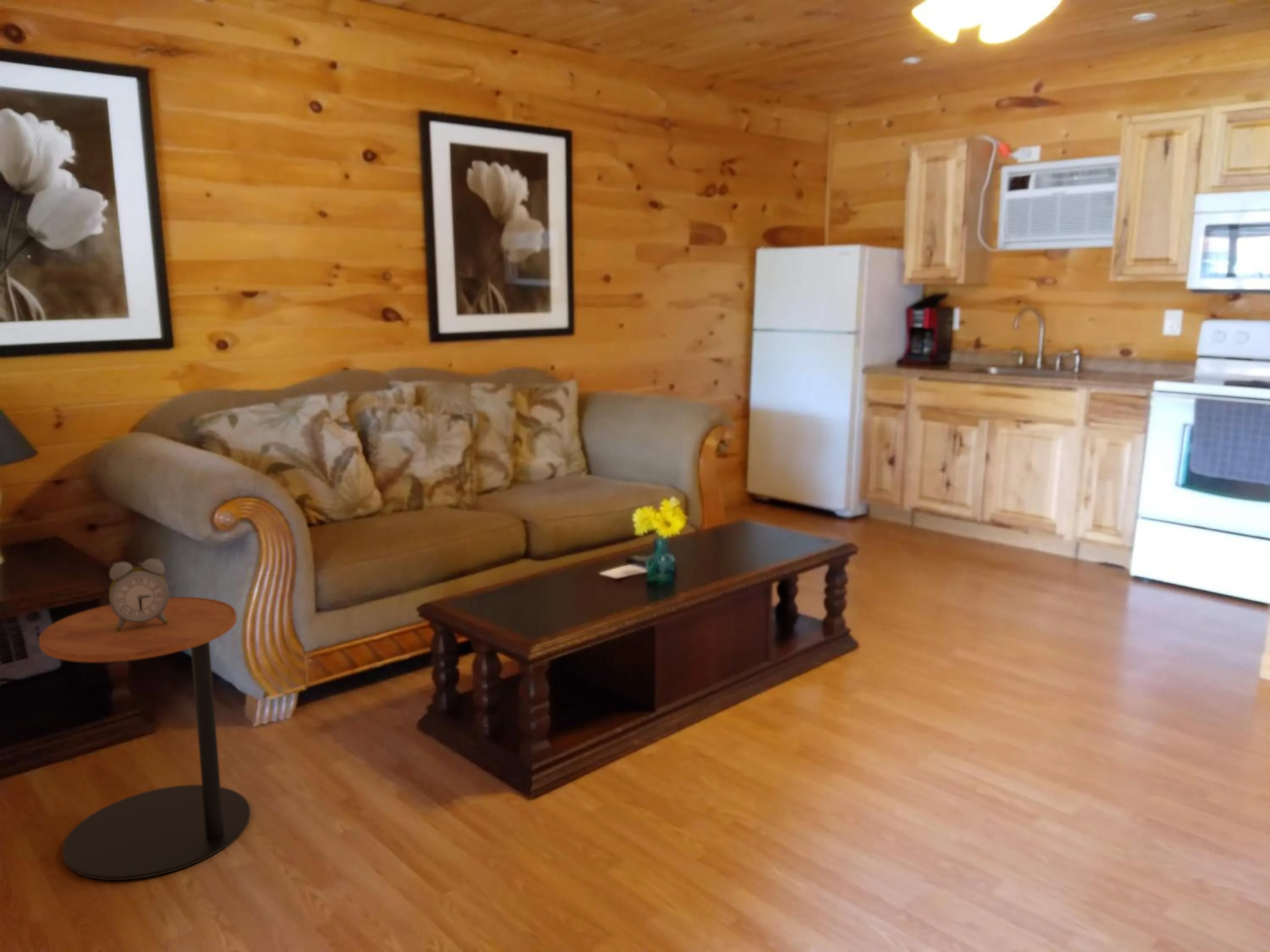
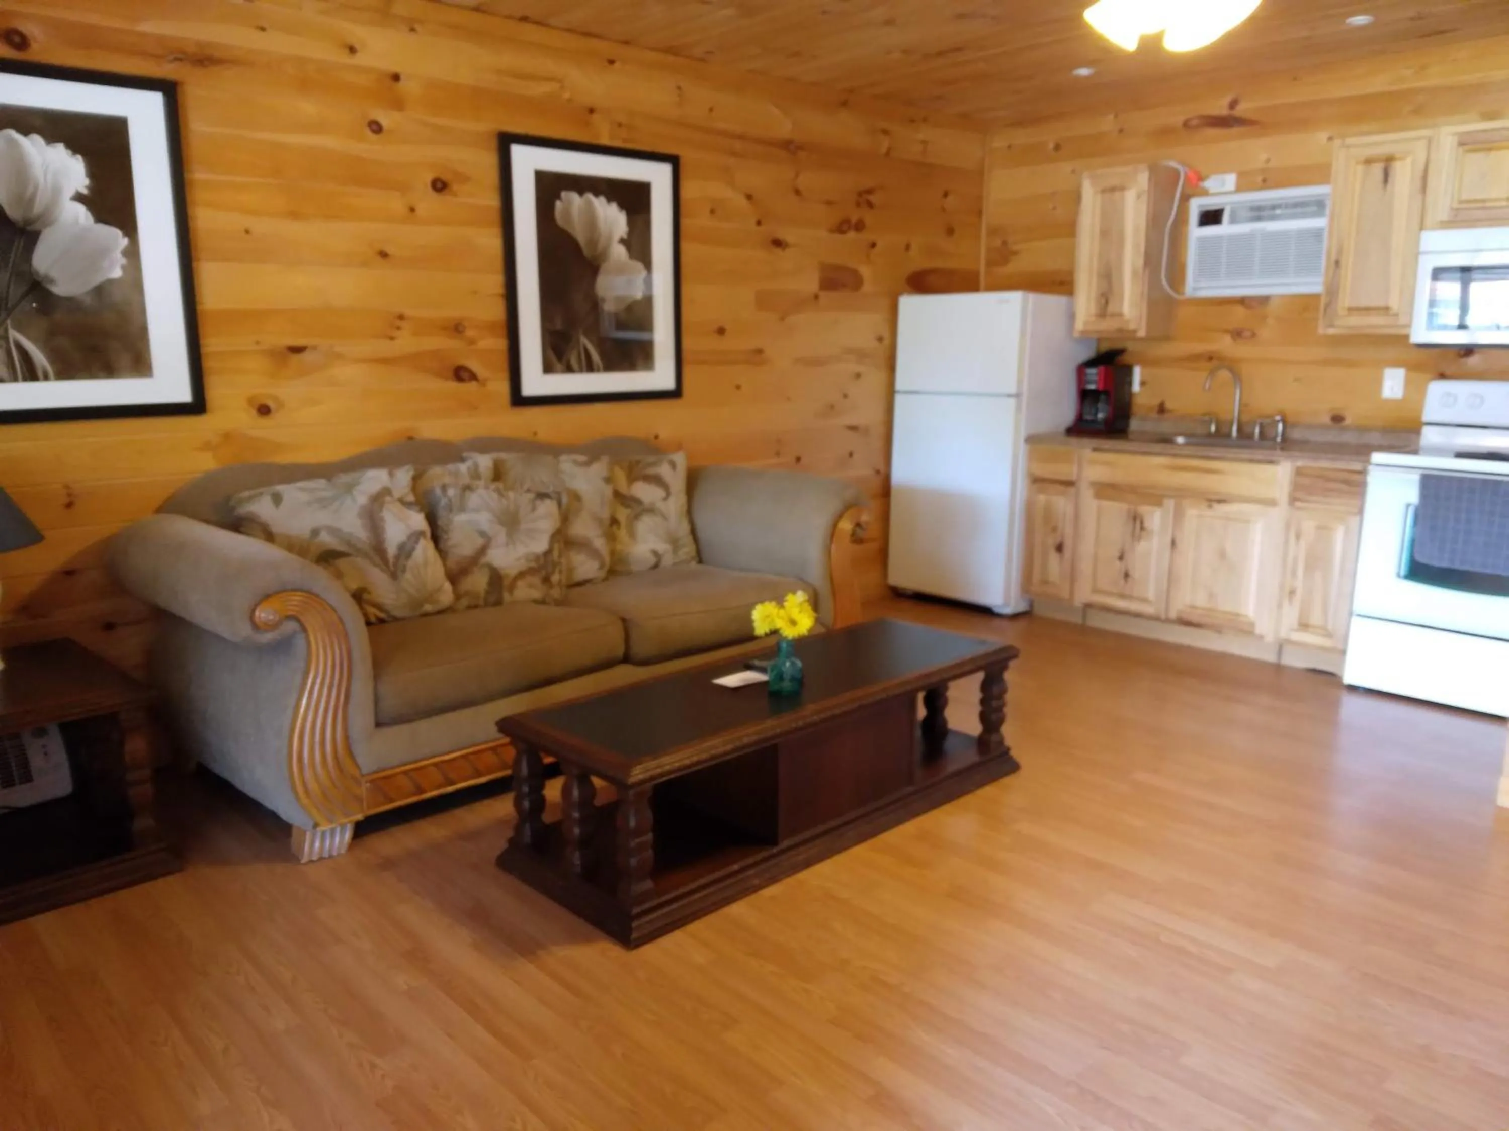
- side table (197, 724)
- alarm clock (139, 591)
